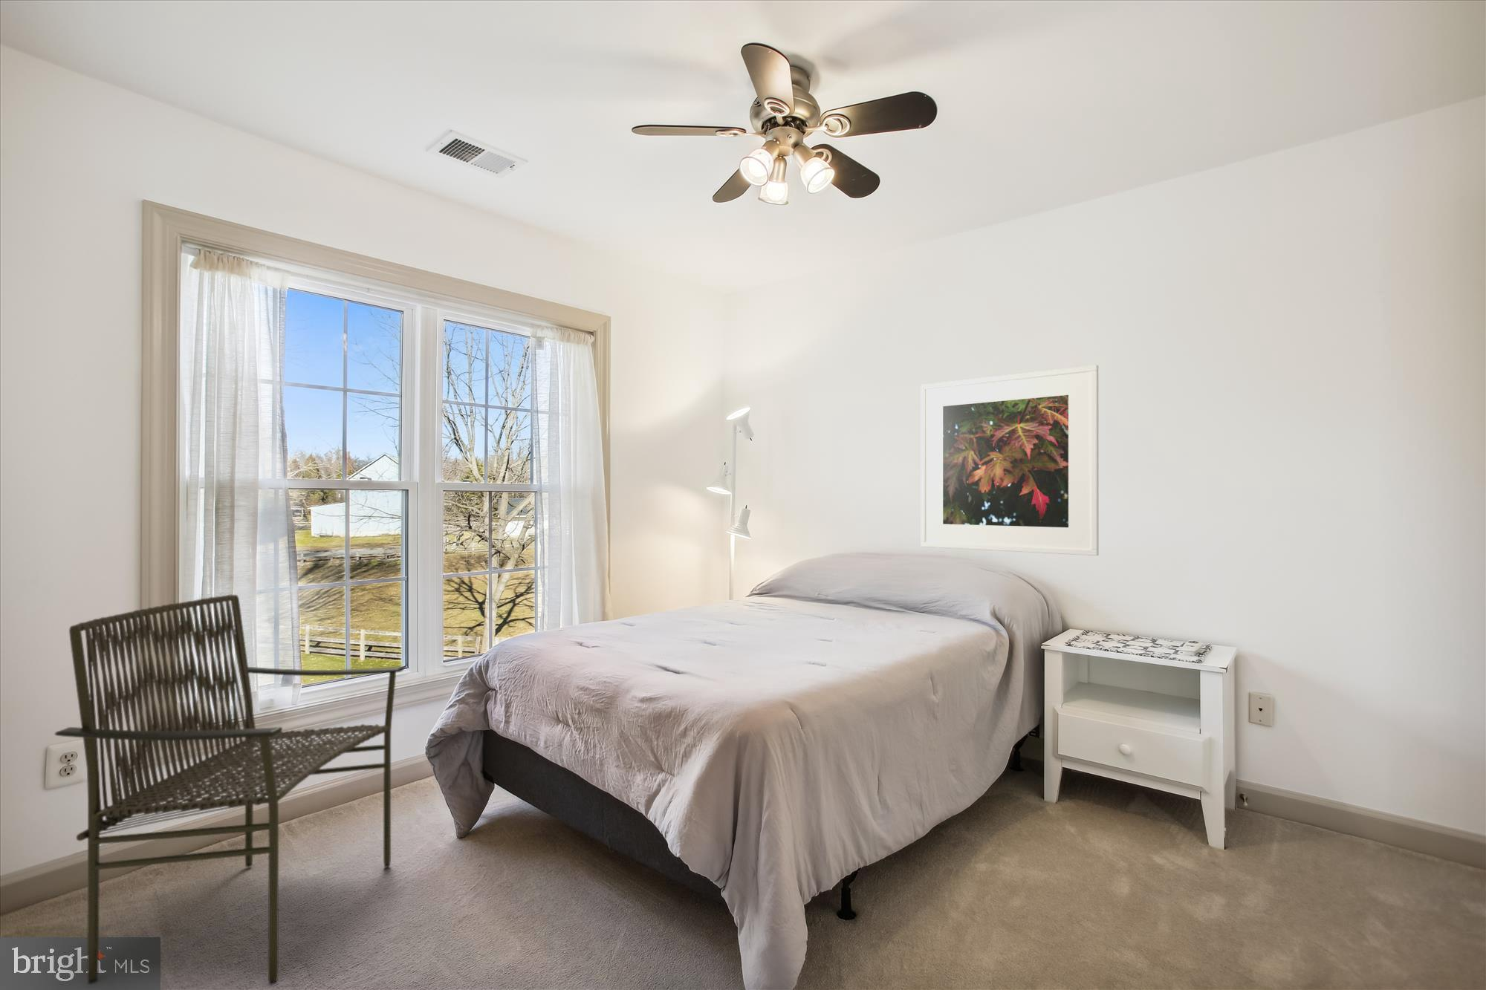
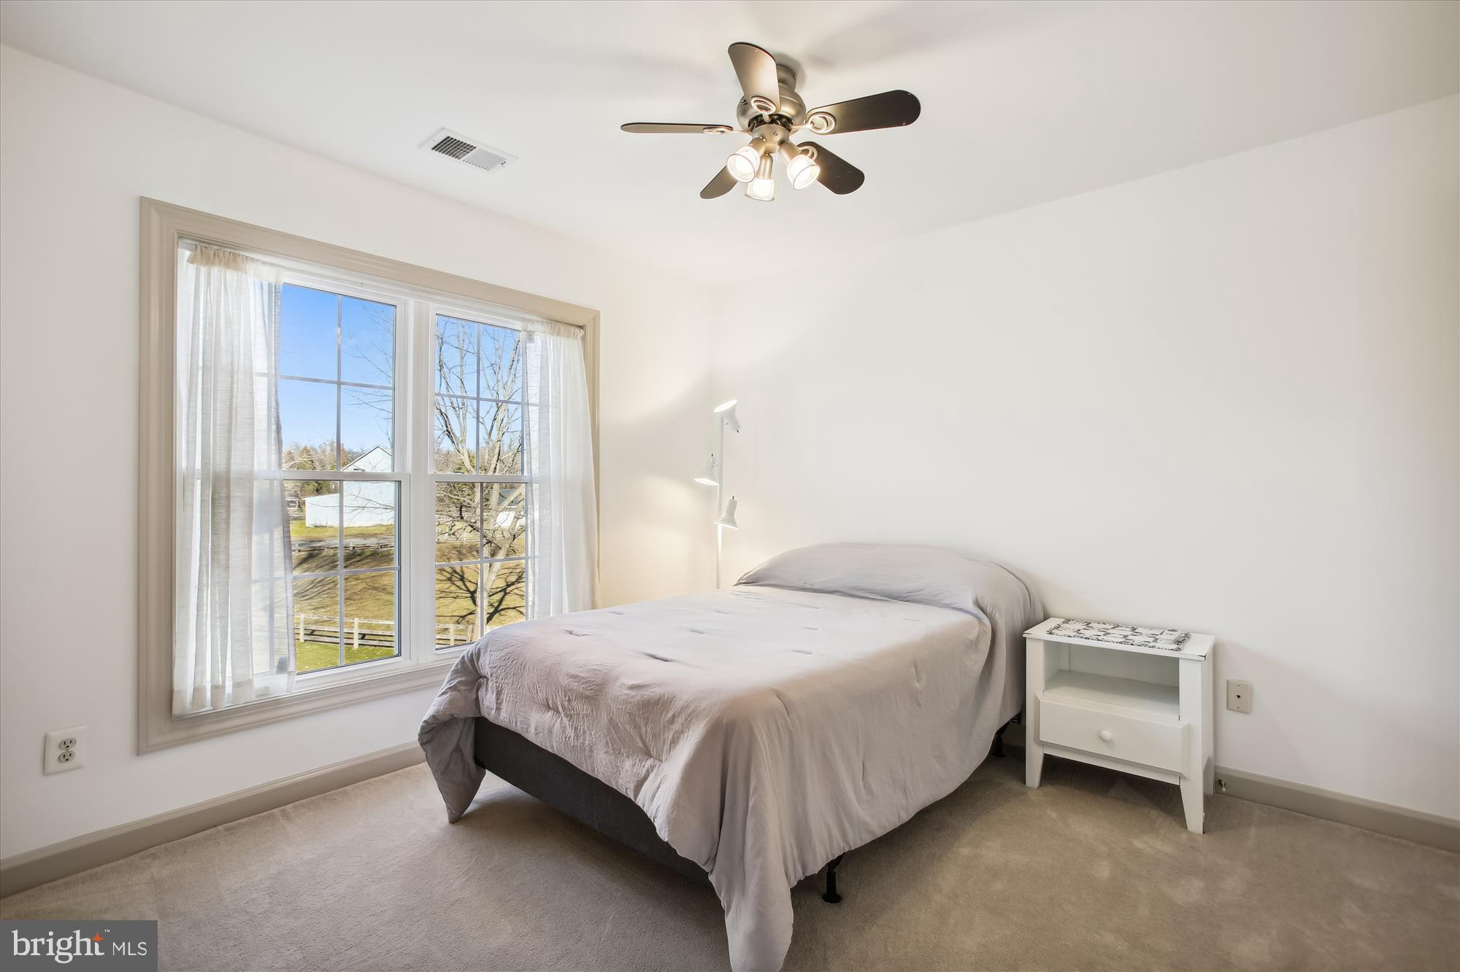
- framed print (1002, 463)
- armchair (249, 761)
